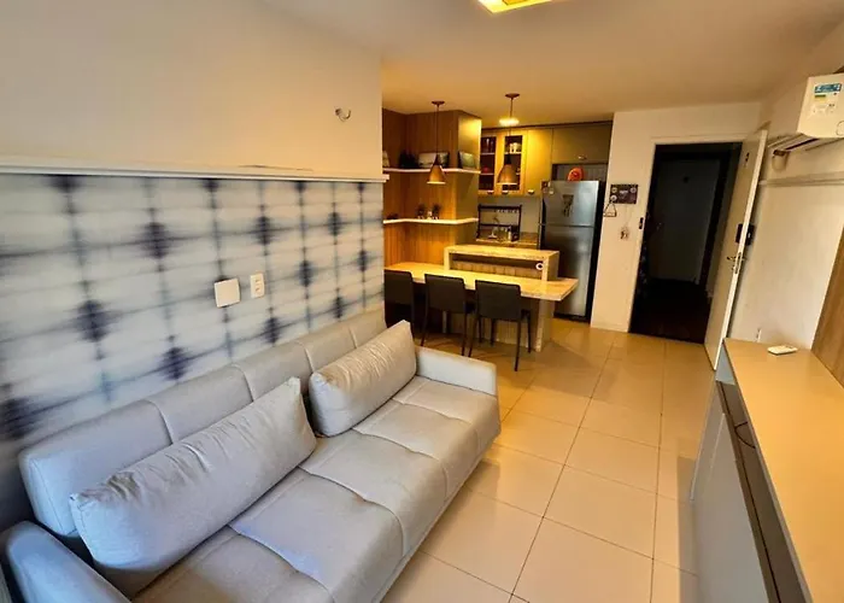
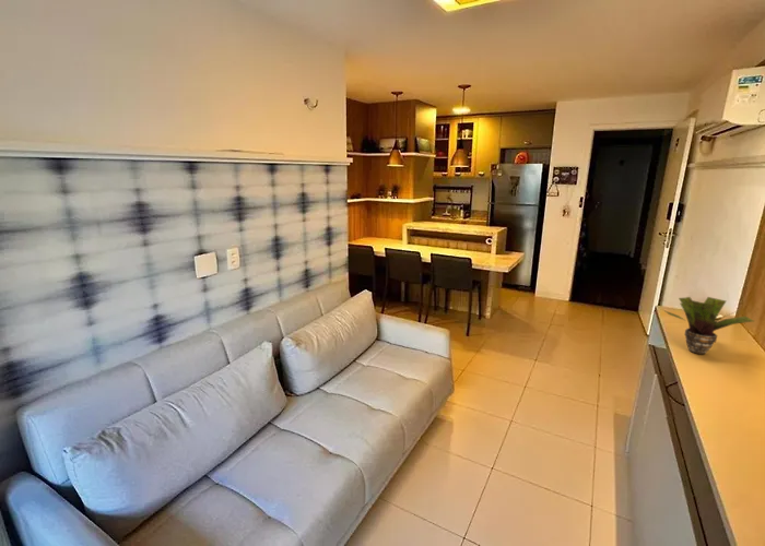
+ potted plant (704, 325)
